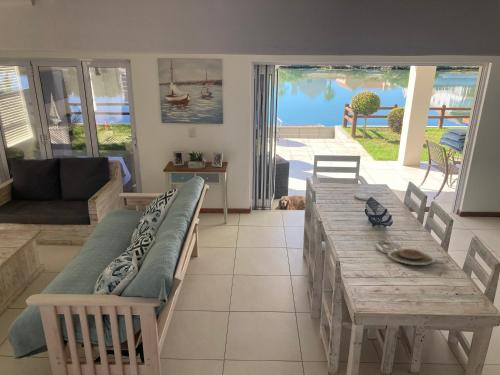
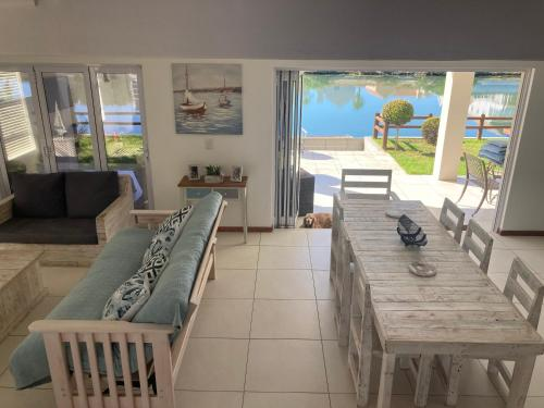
- plate (411, 255)
